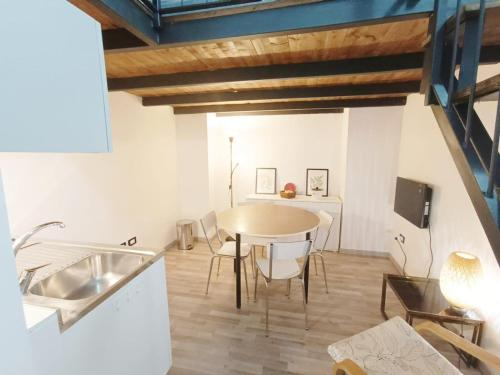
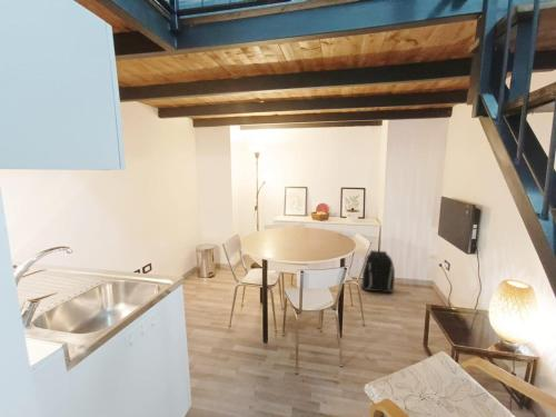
+ backpack (377, 270)
